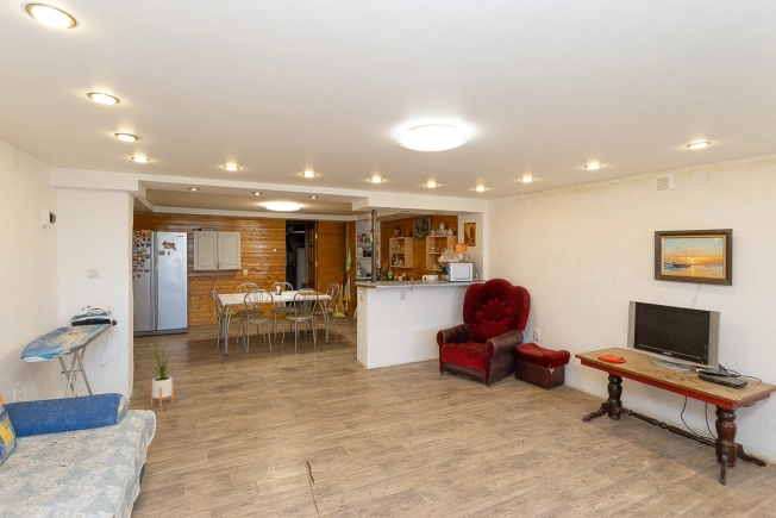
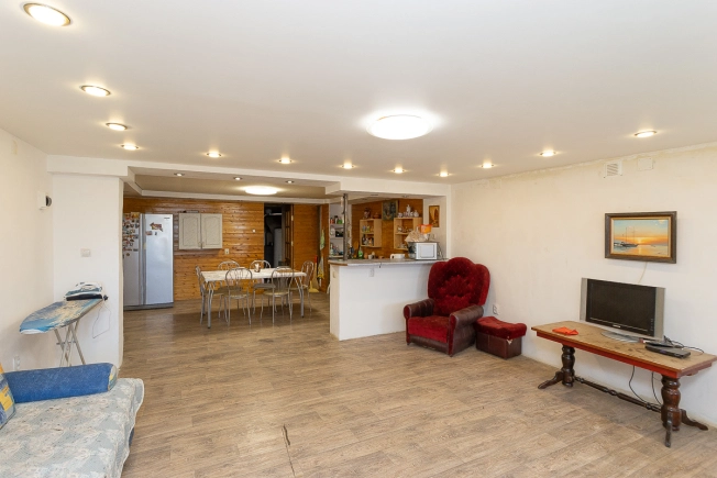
- house plant (163, 369)
